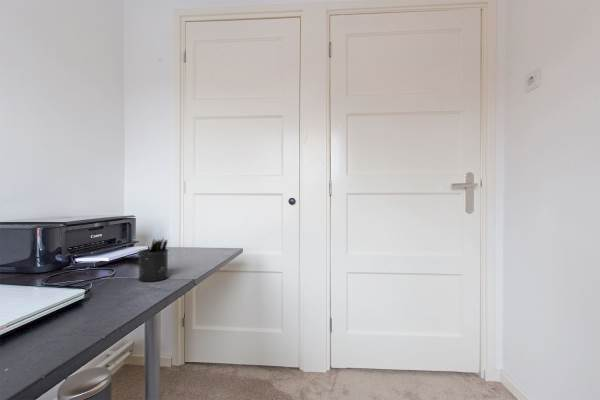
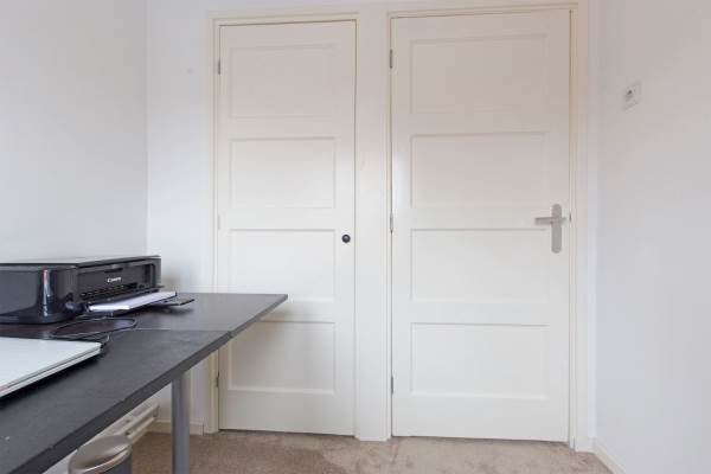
- pen holder (153, 257)
